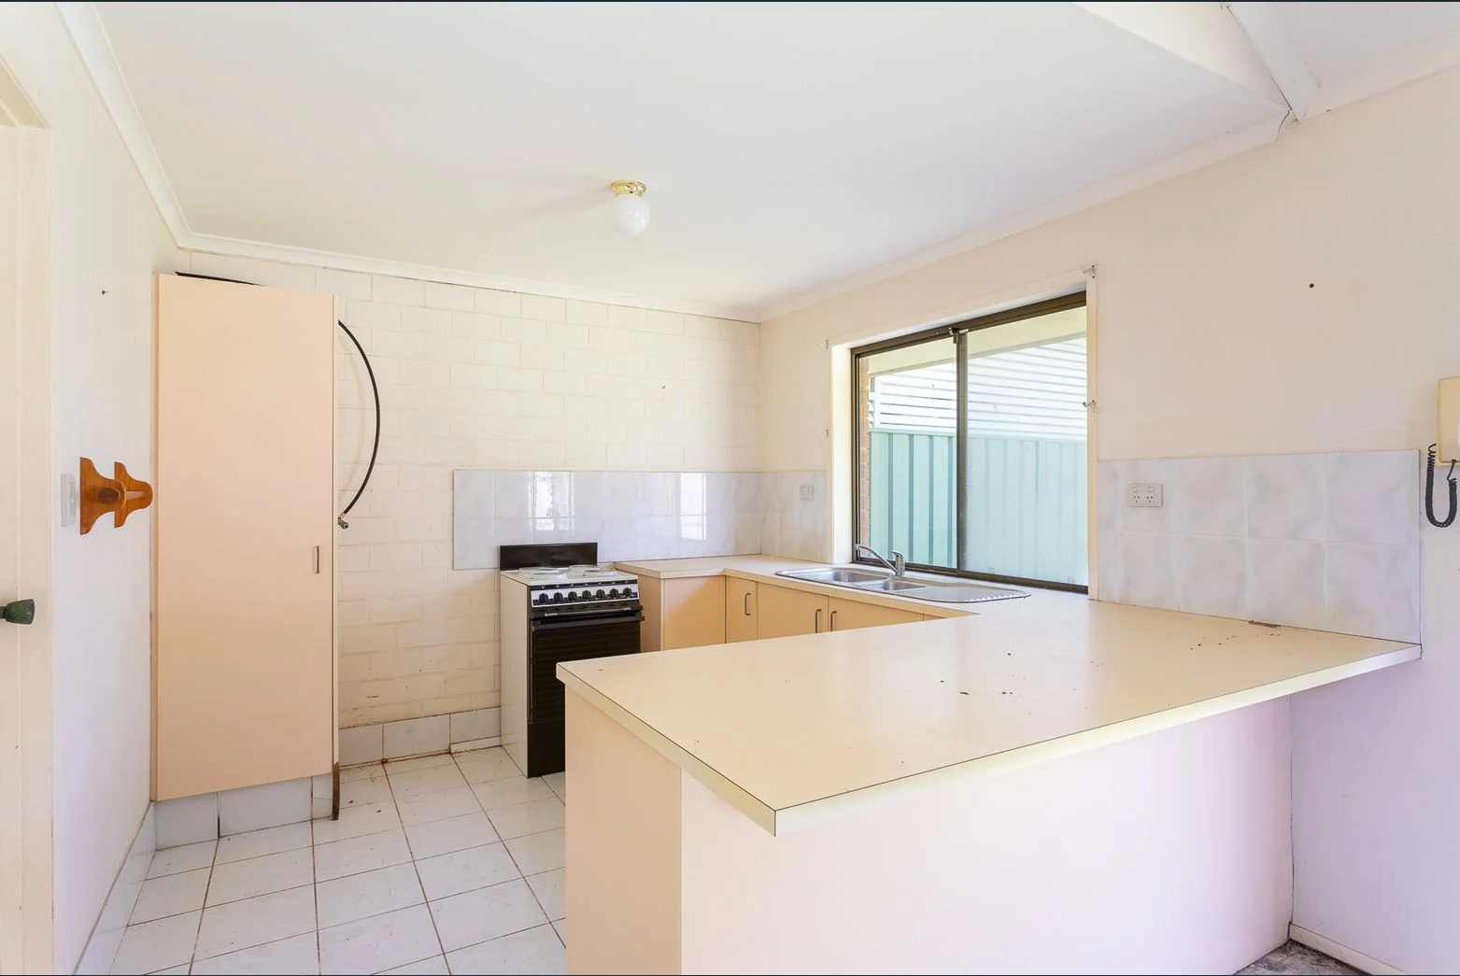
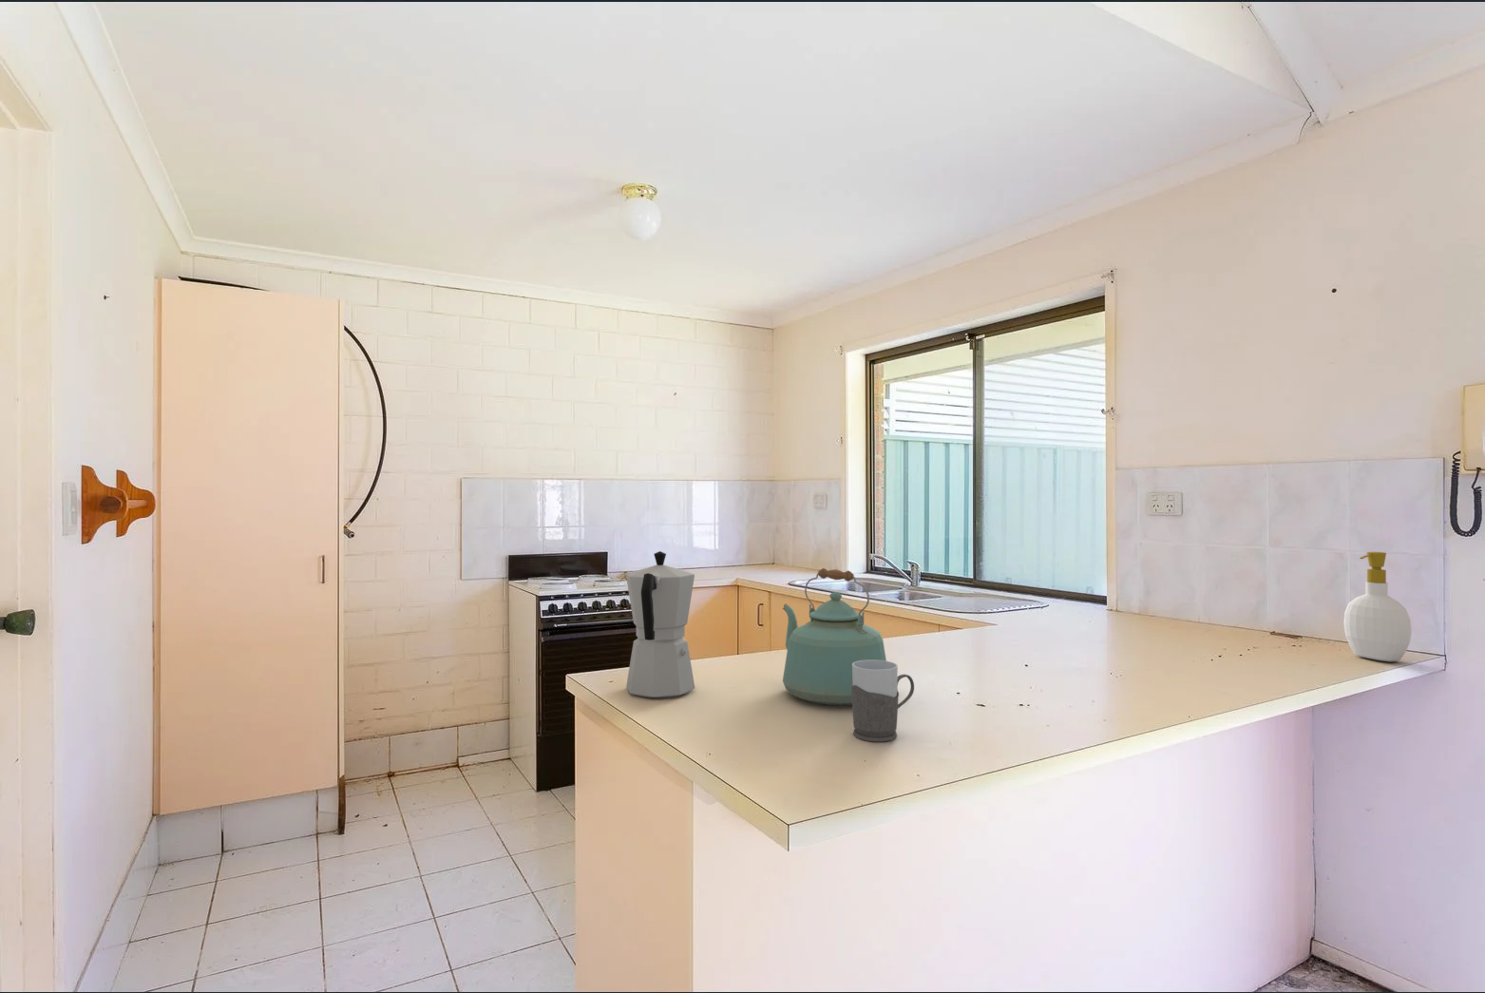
+ moka pot (658, 622)
+ mug (884, 697)
+ soap bottle (1375, 605)
+ kettle (828, 629)
